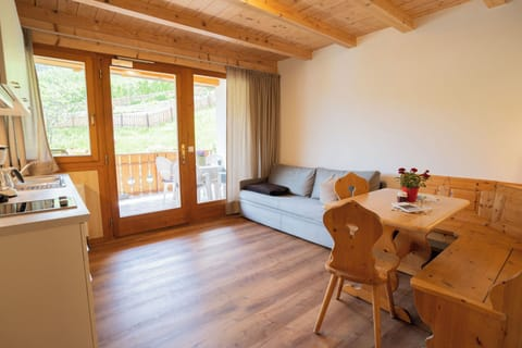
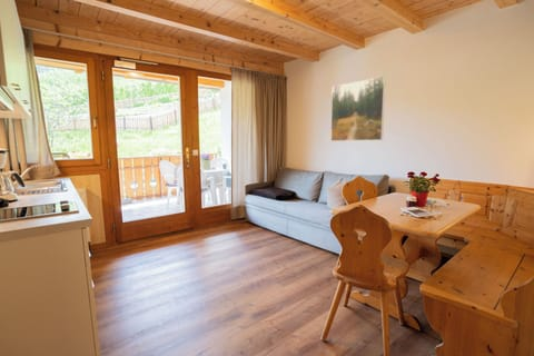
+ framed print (355, 111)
